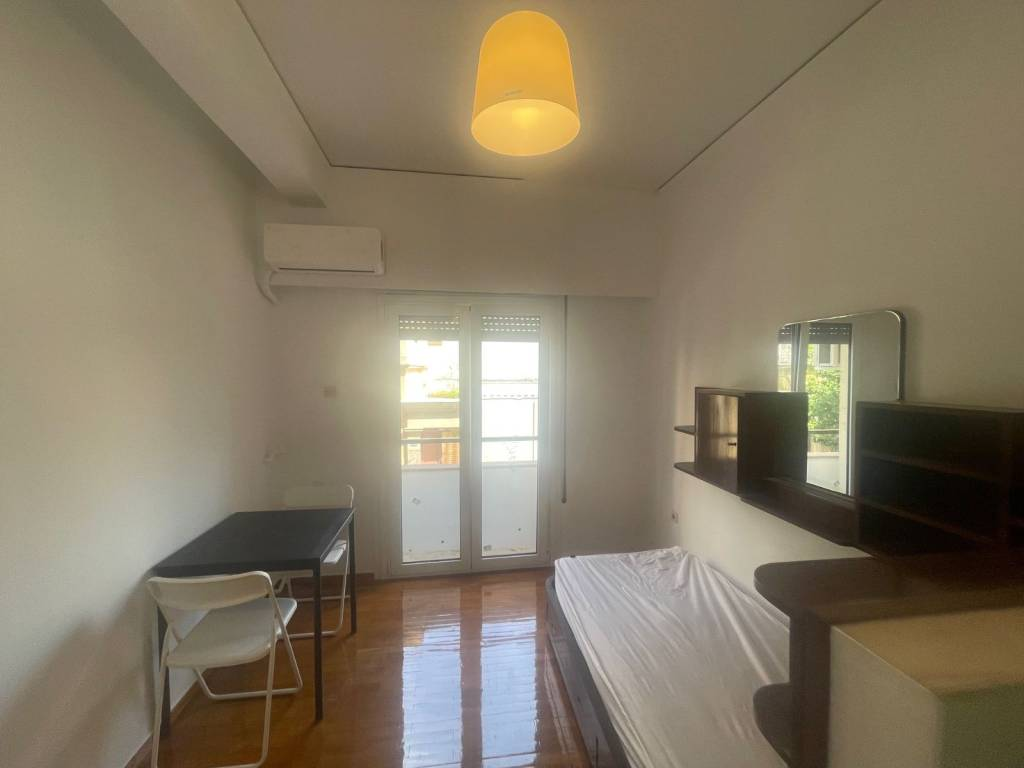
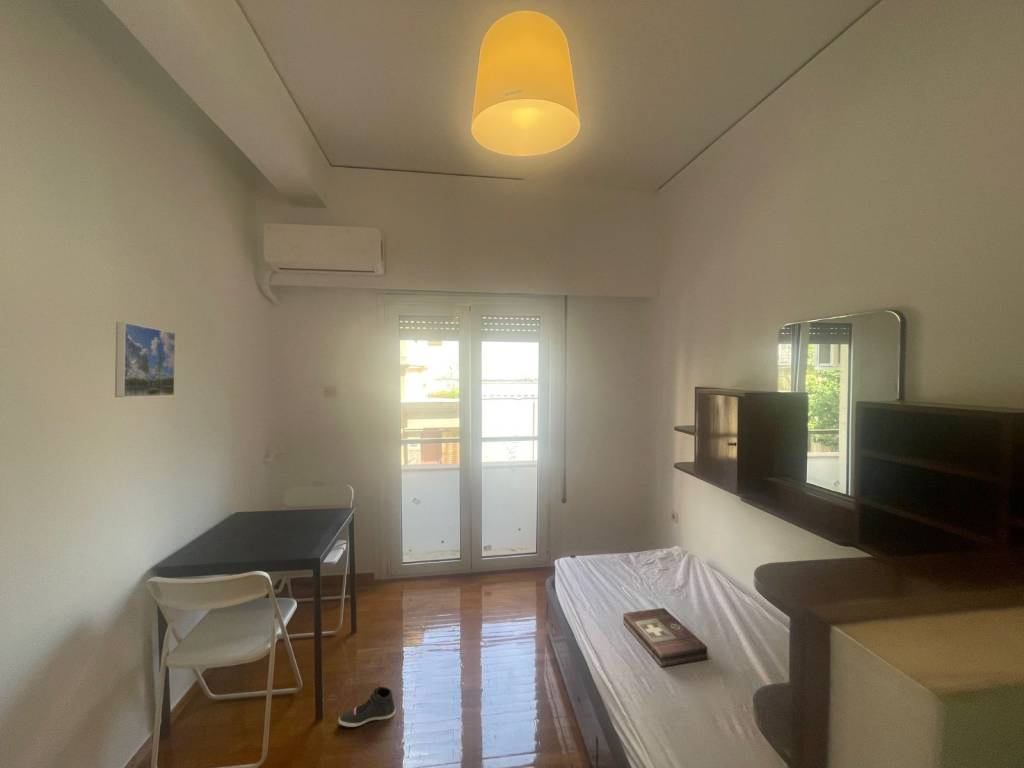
+ sneaker (367, 704)
+ first aid kit (662, 634)
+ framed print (147, 362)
